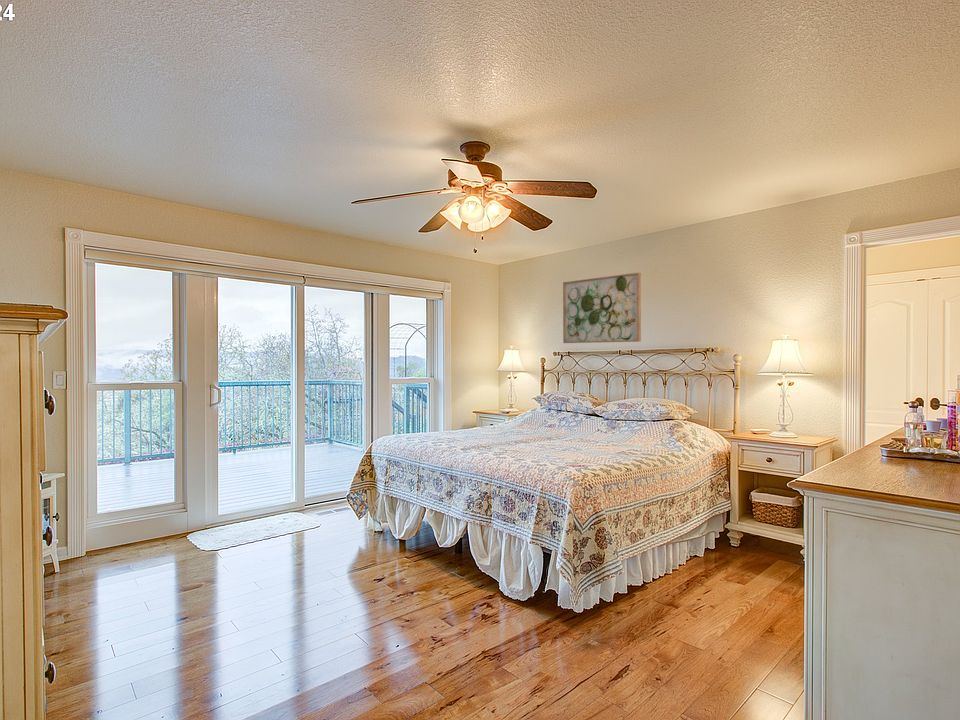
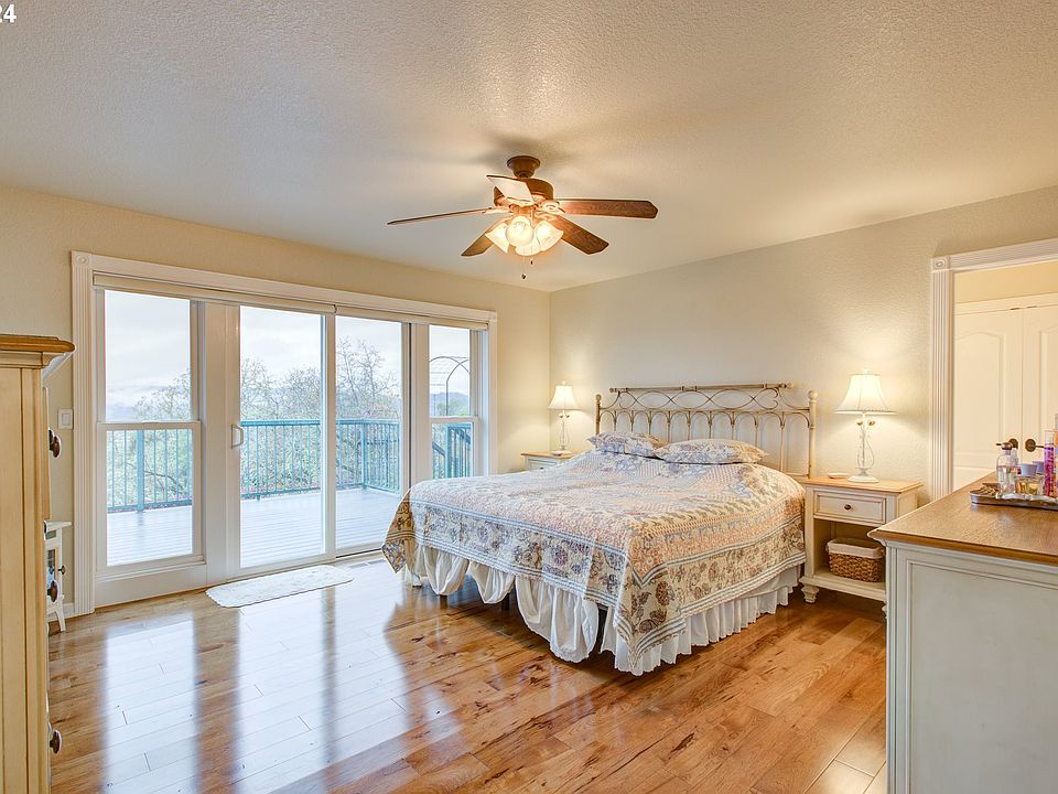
- wall art (599, 310)
